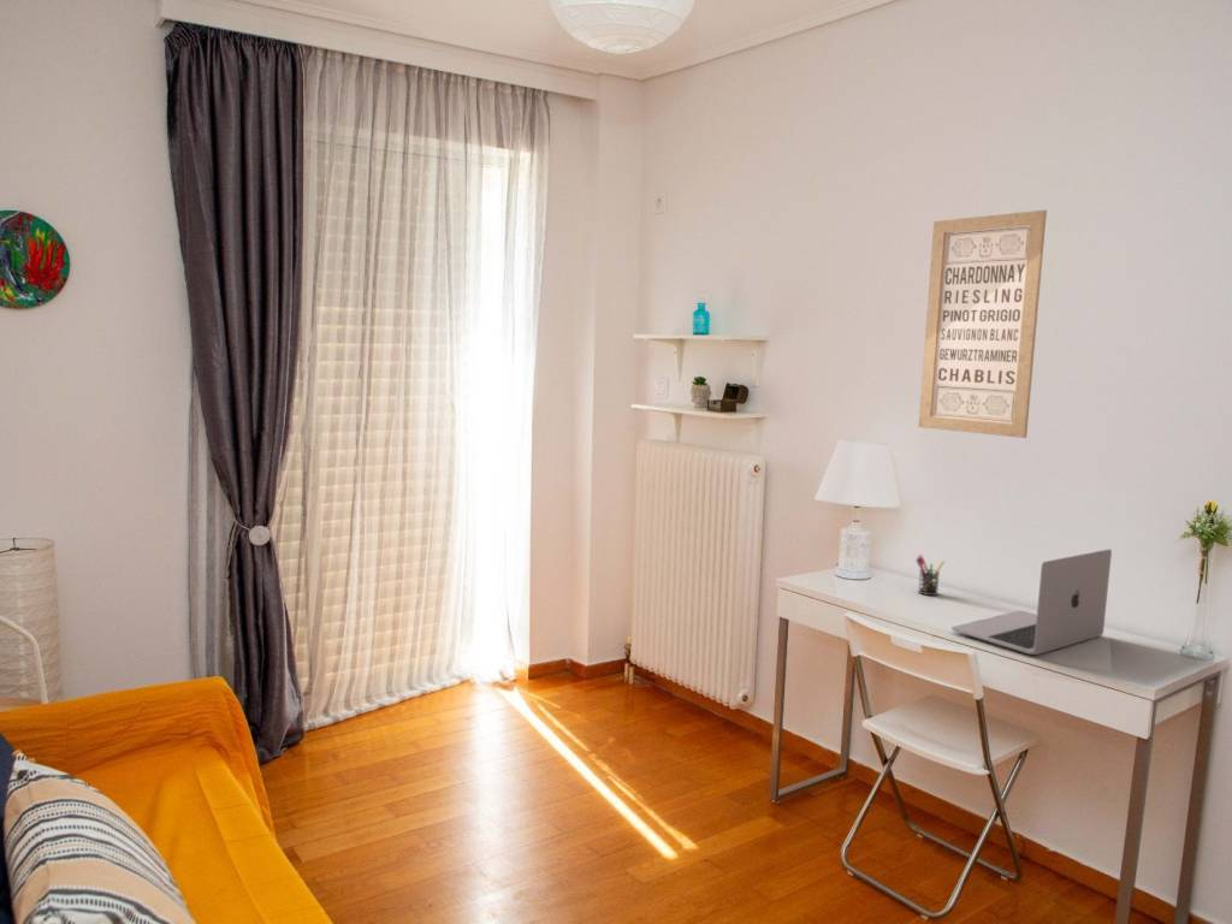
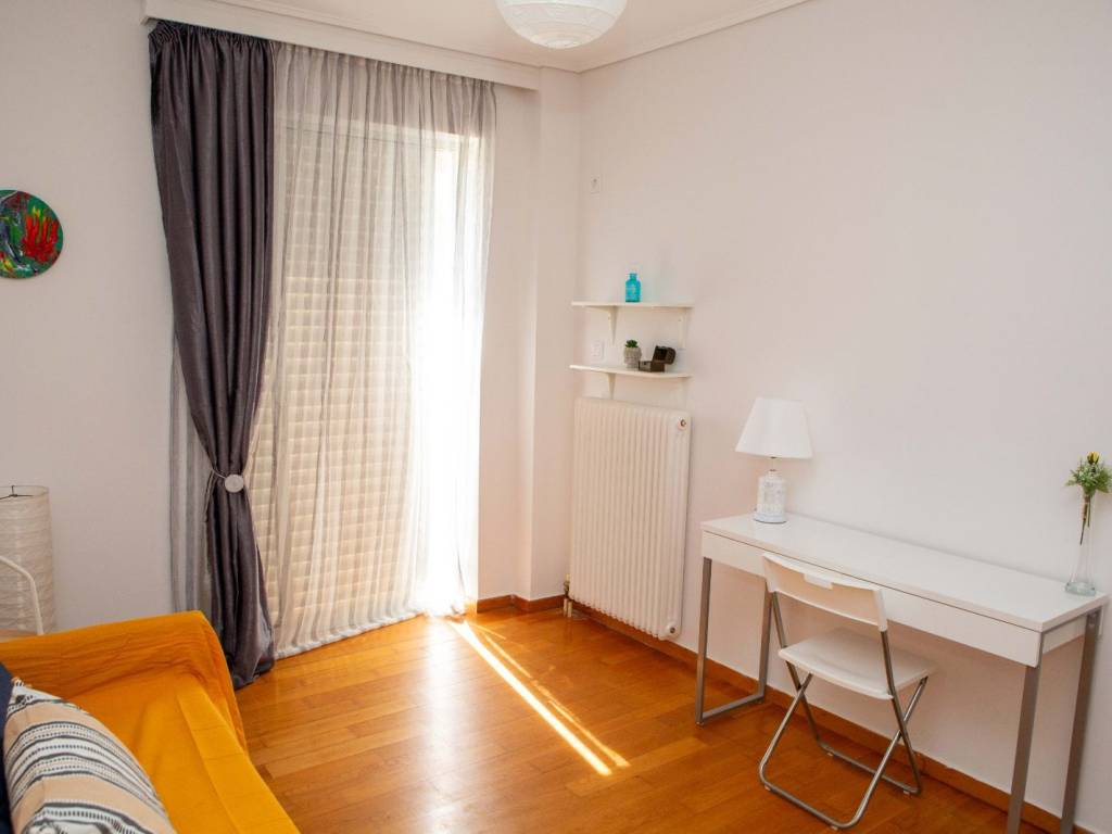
- laptop (1038, 594)
- pen holder (928, 574)
- wall art (978, 325)
